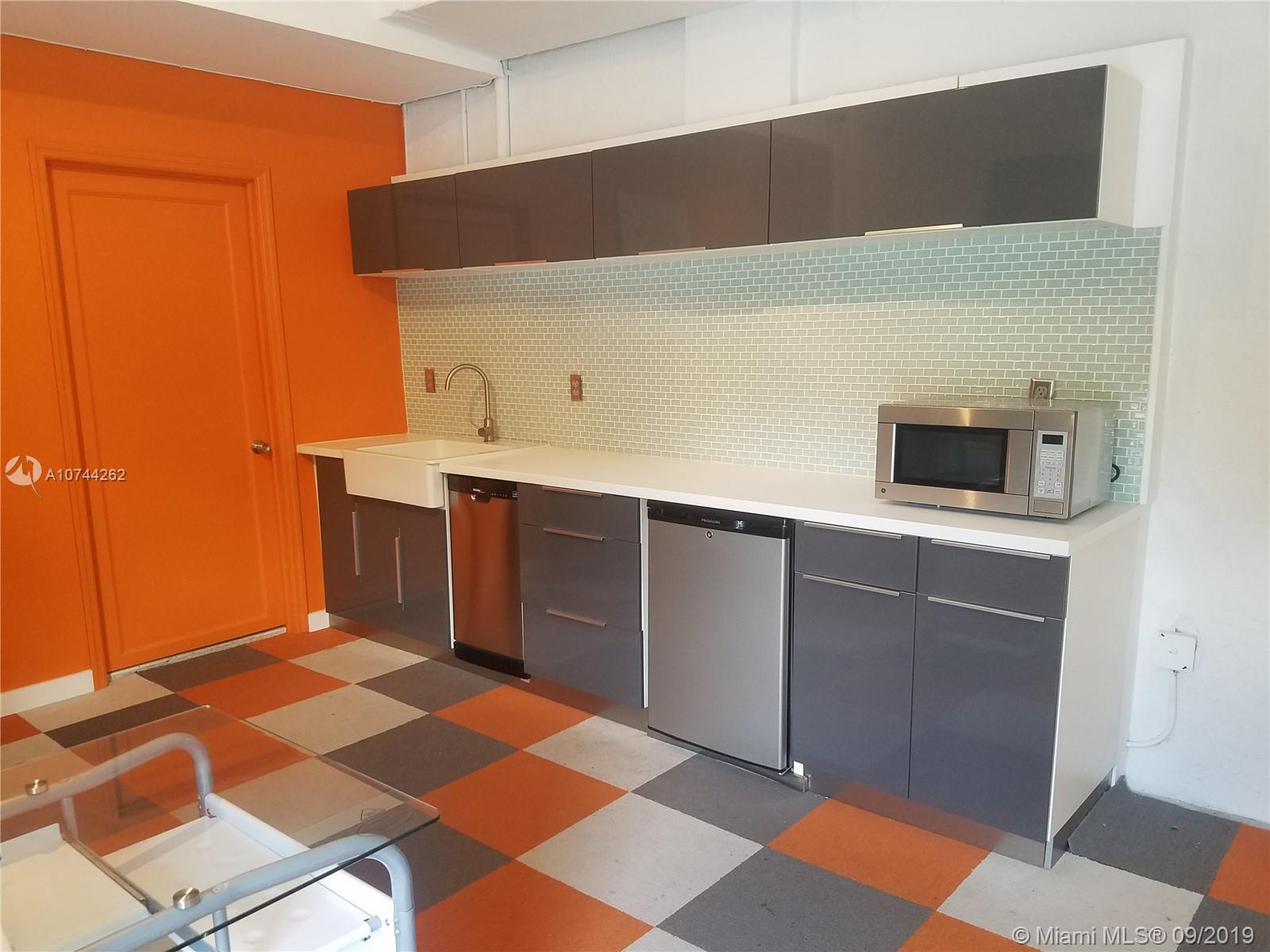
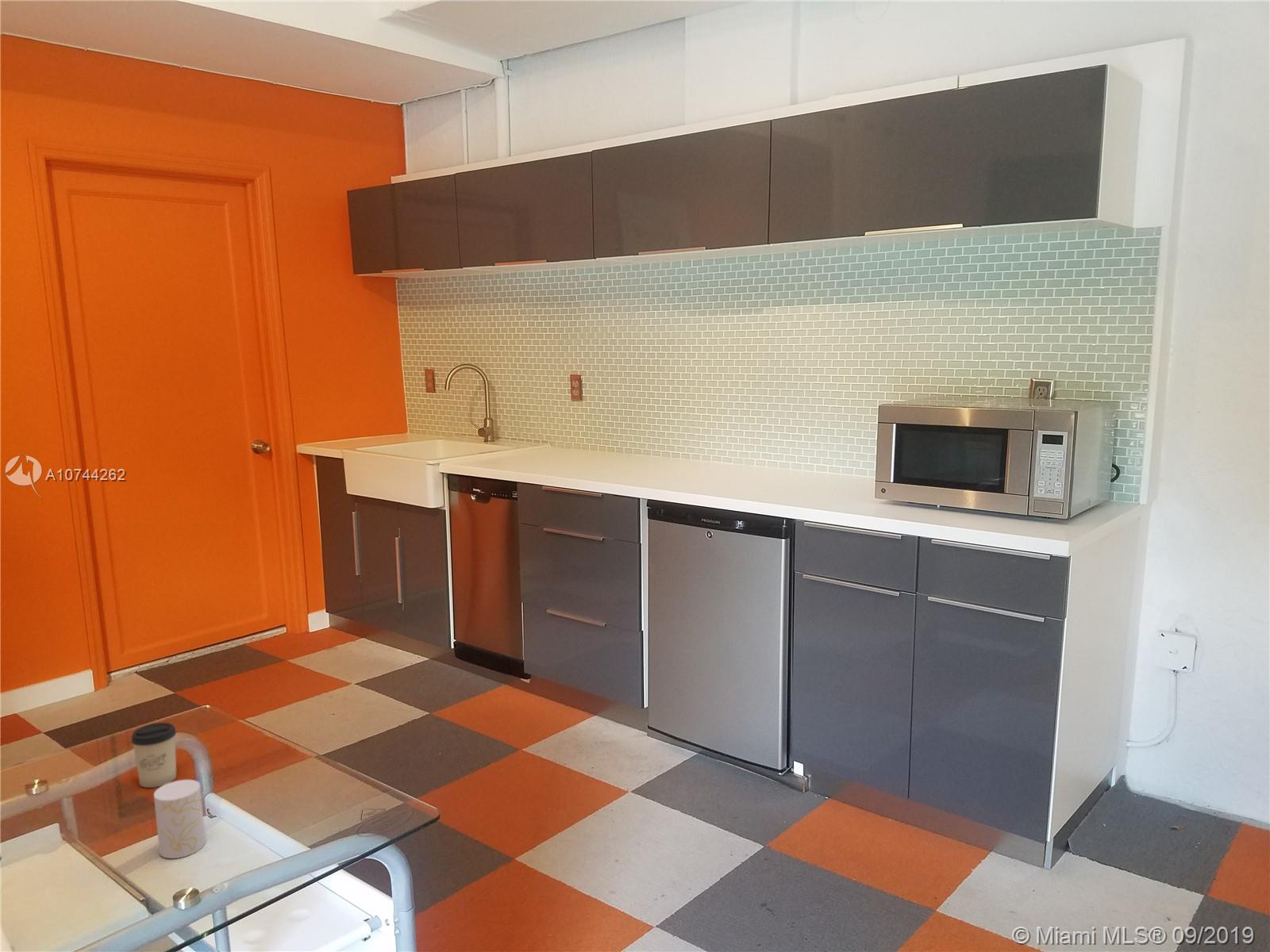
+ cup (156, 754)
+ cup (179, 818)
